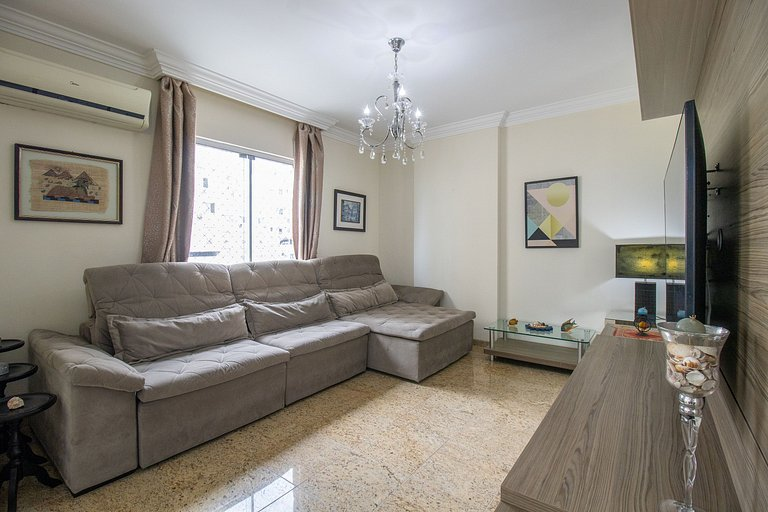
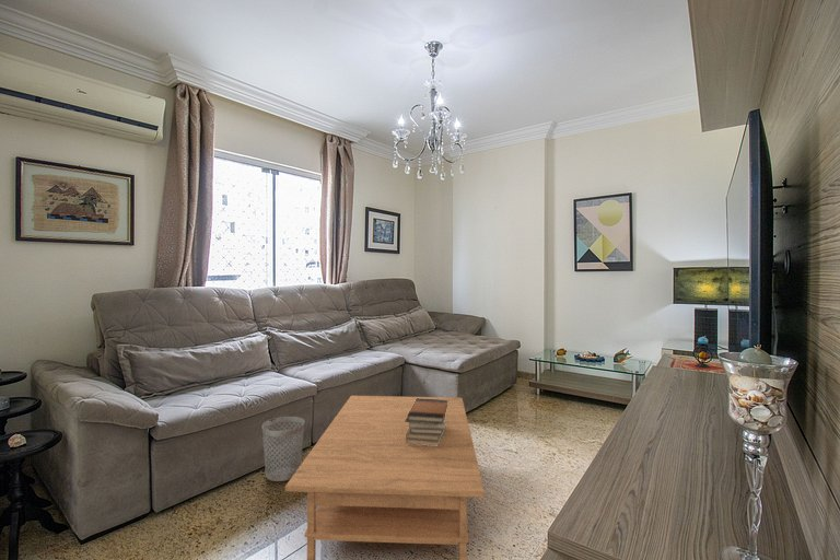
+ coffee table (397, 466)
+ book stack (428, 420)
+ wastebasket (283, 447)
